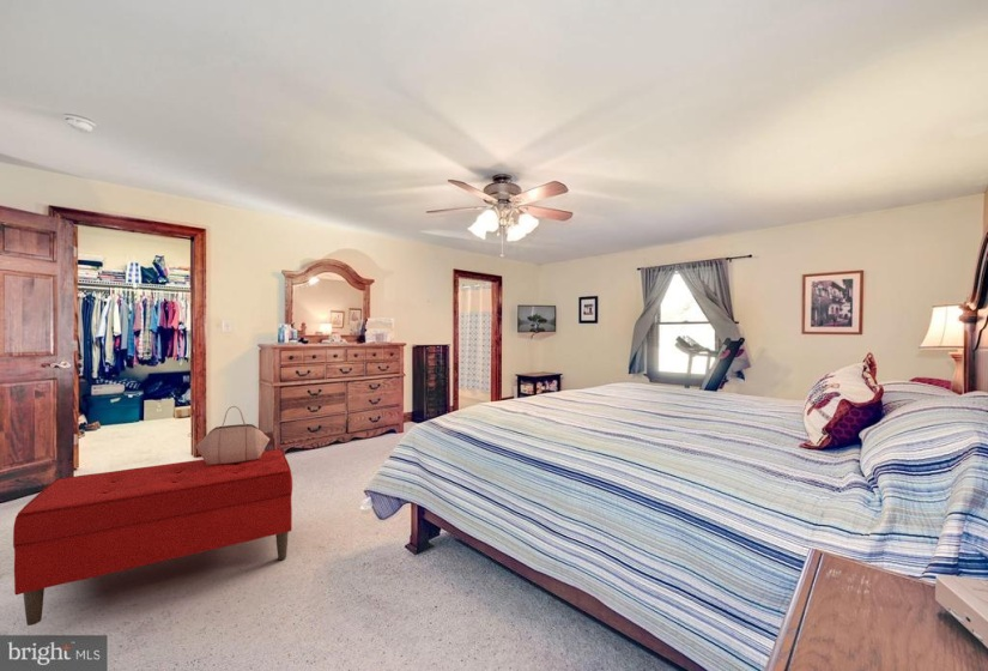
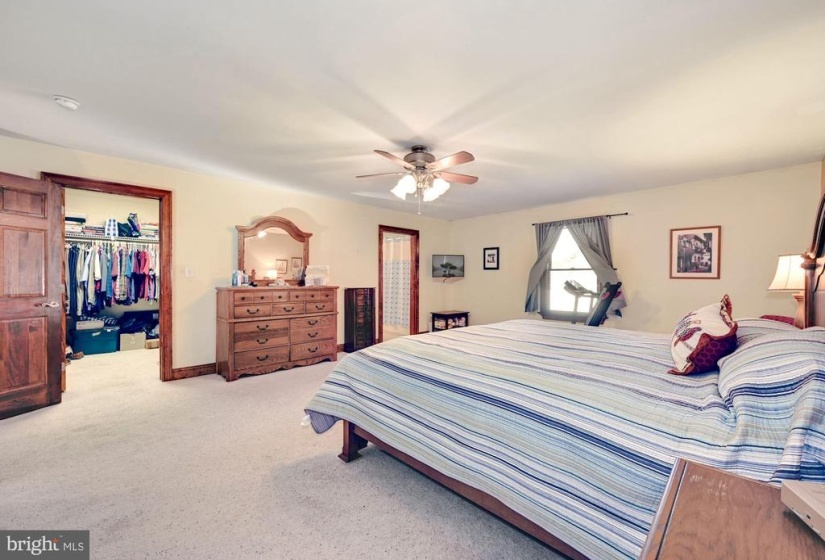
- handbag (234, 431)
- bench (177, 520)
